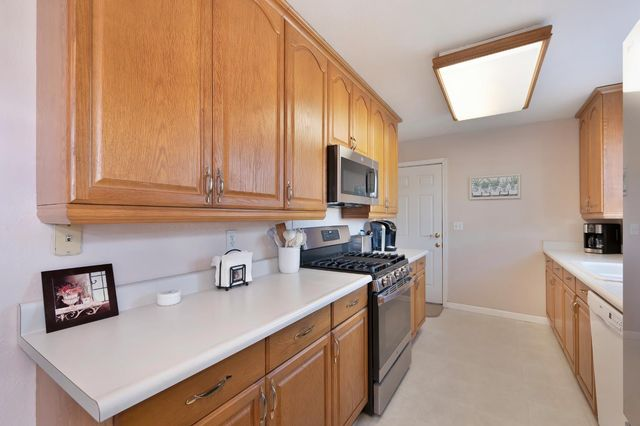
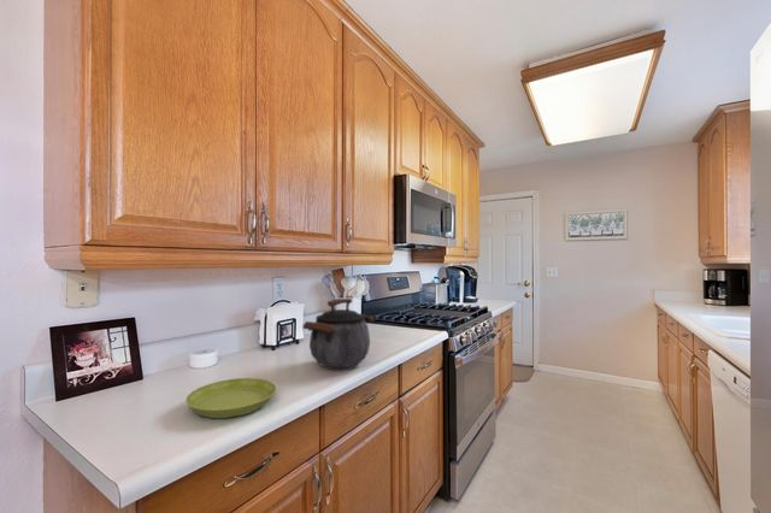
+ kettle (340, 331)
+ saucer (233, 397)
